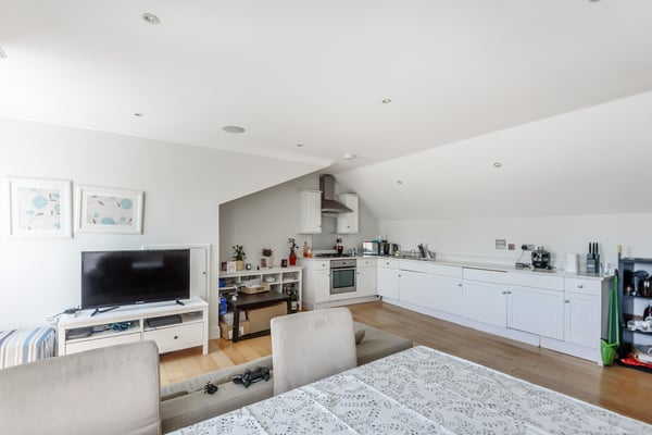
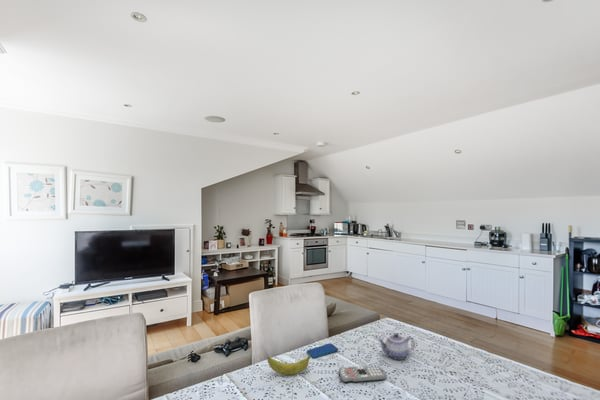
+ remote control (362, 374)
+ smartphone (322, 350)
+ banana (289, 364)
+ teapot (396, 344)
